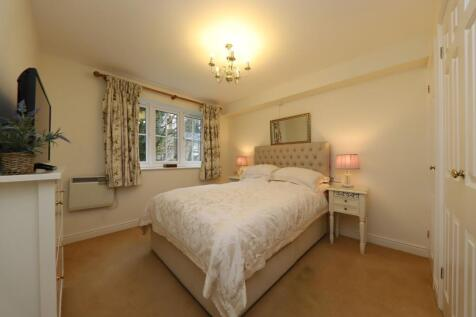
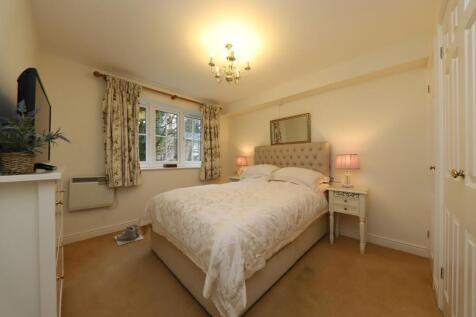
+ boots (128, 231)
